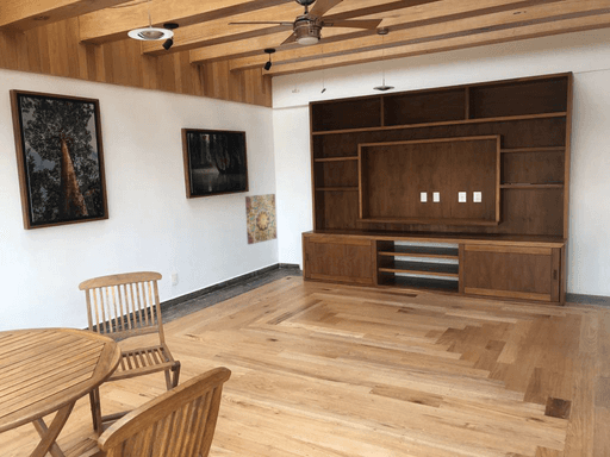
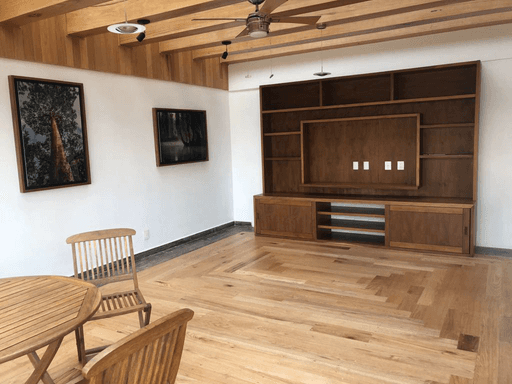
- wall art (261, 218)
